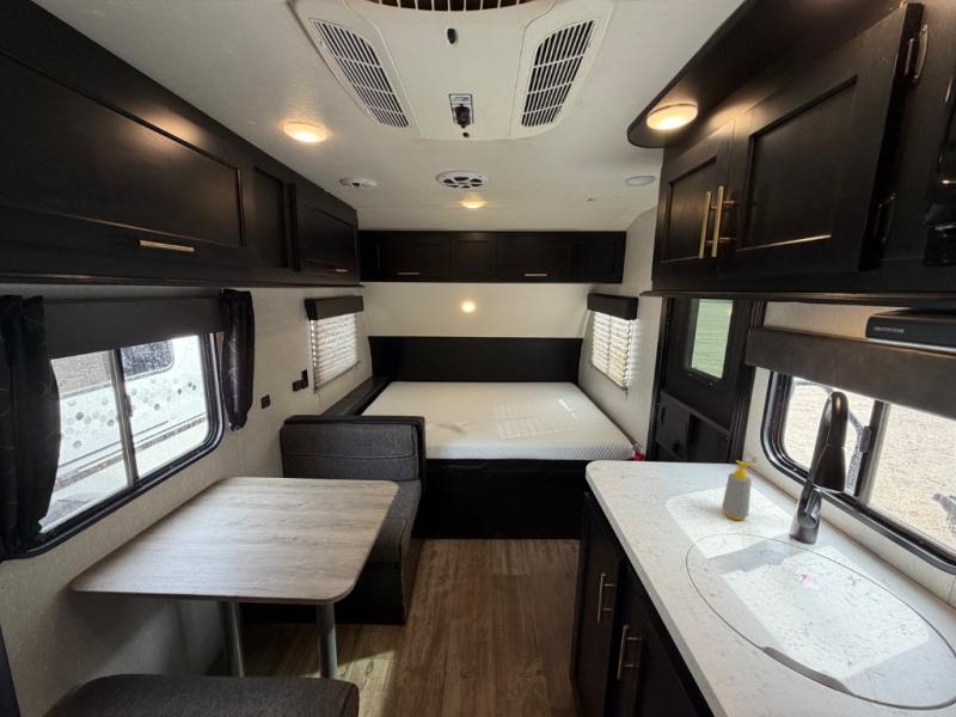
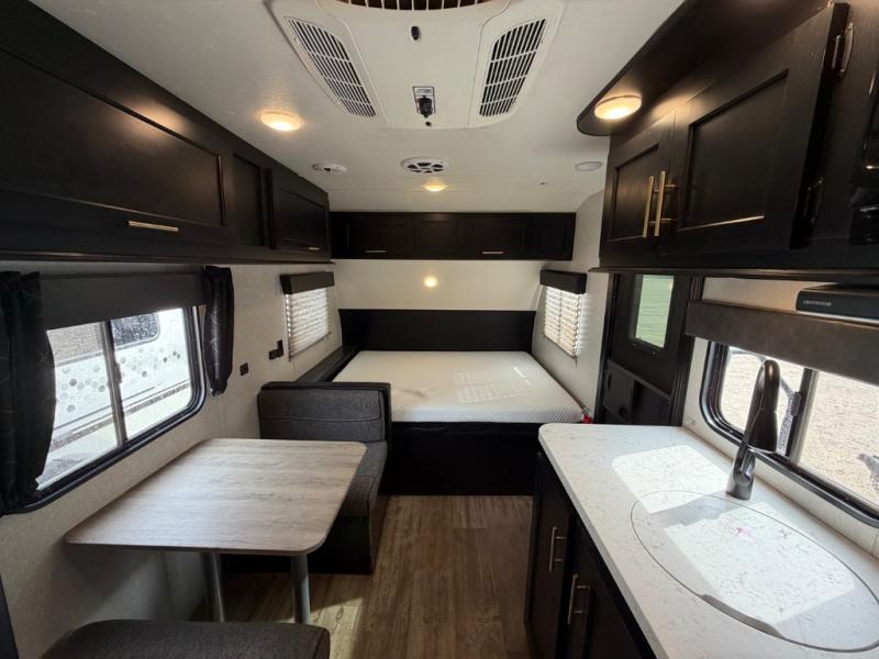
- soap bottle (737, 489)
